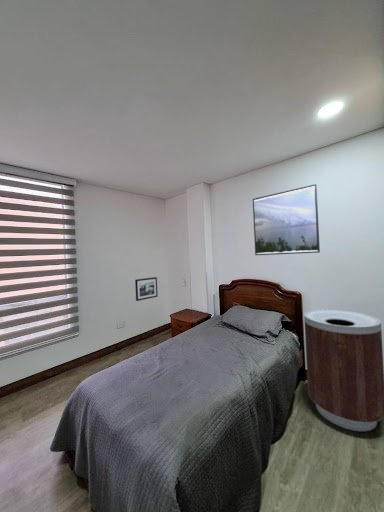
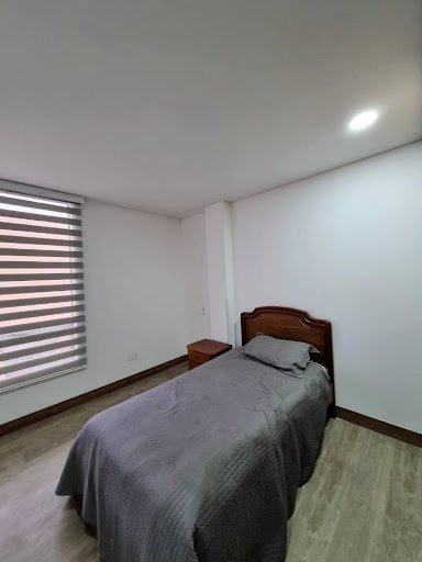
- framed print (283, 223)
- trash can (341, 364)
- picture frame (146, 288)
